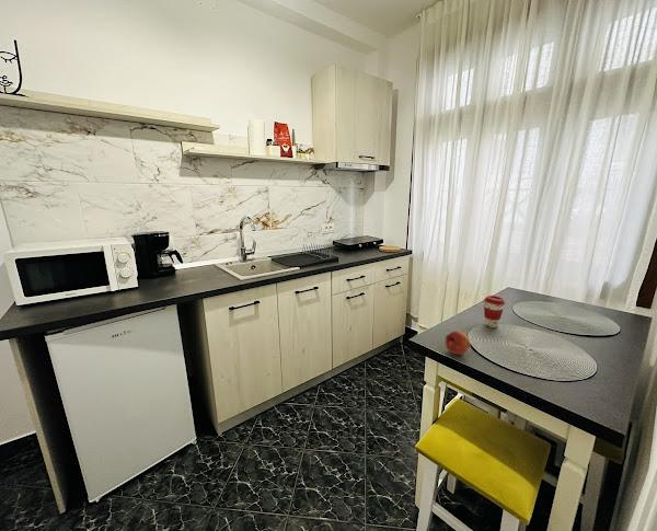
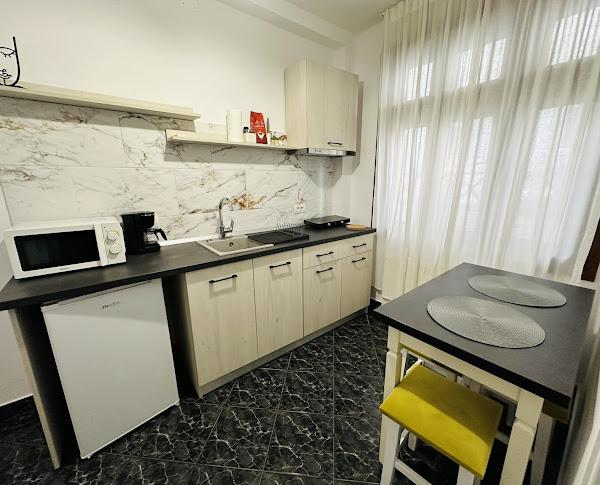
- coffee cup (493, 311)
- fruit (457, 342)
